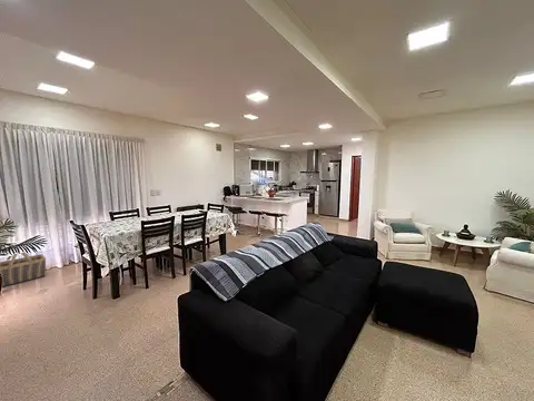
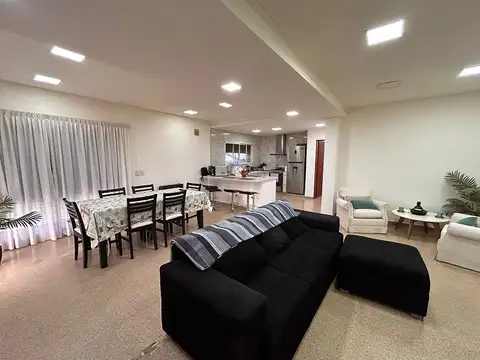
- basket (19, 264)
